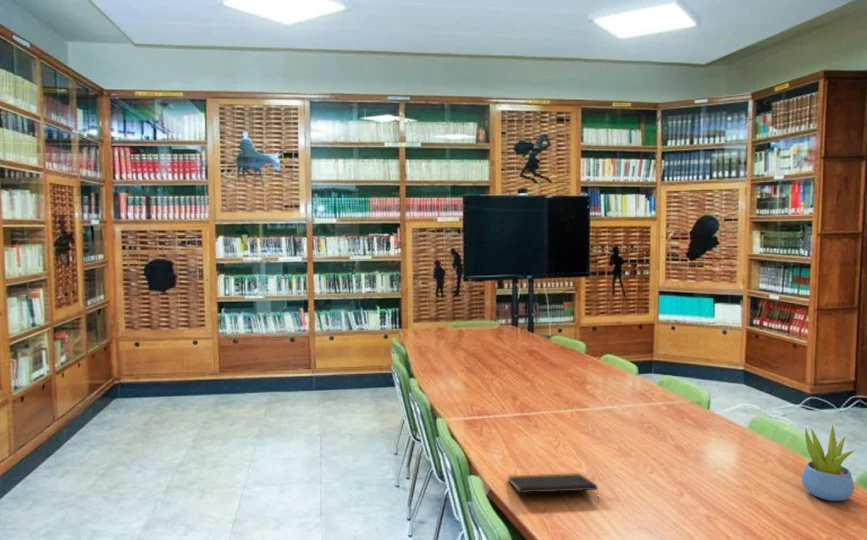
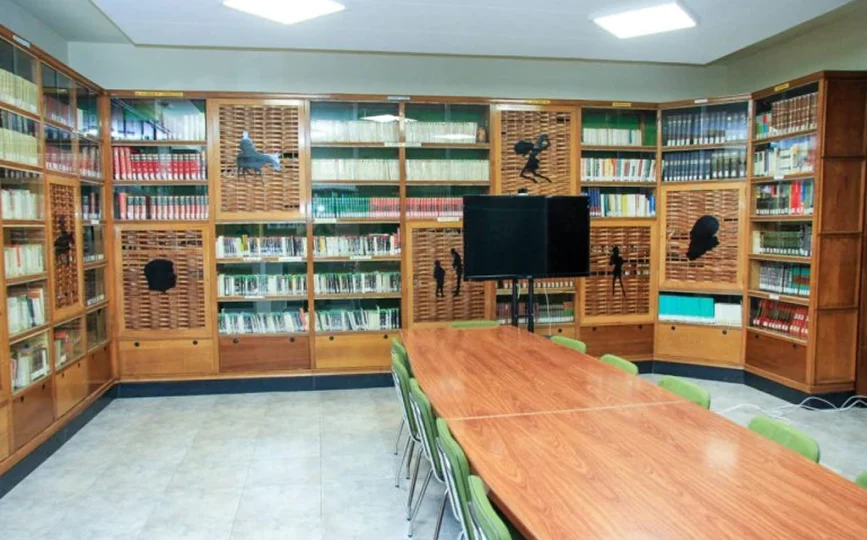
- succulent plant (828, 462)
- notepad (550, 482)
